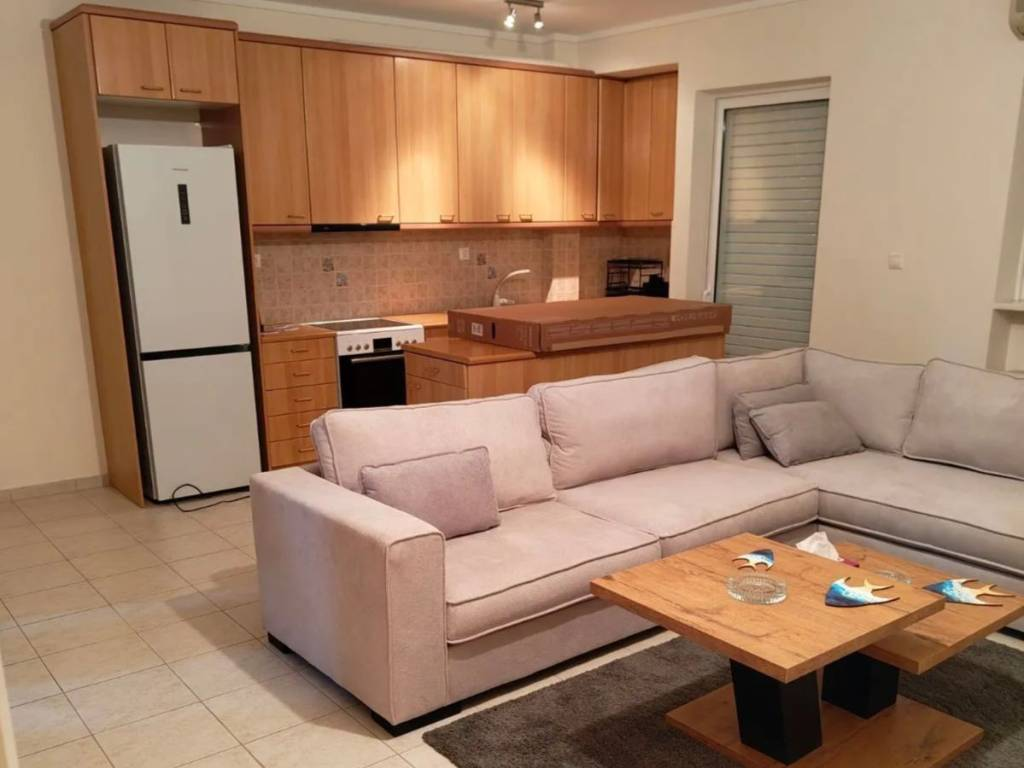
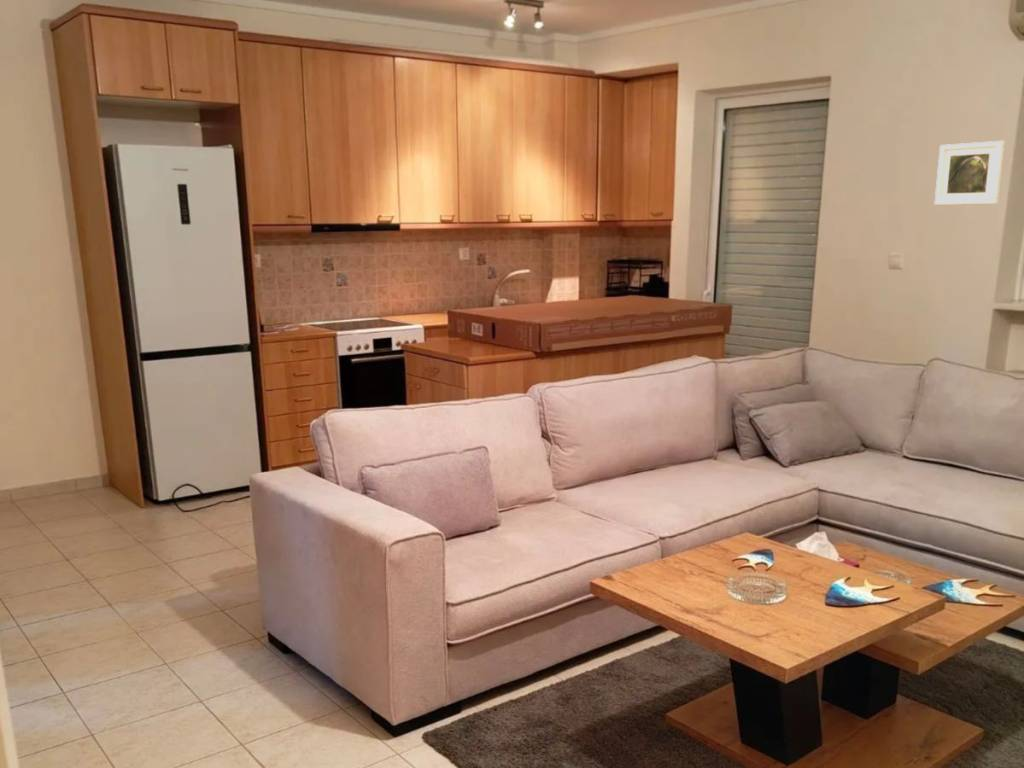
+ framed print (968, 173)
